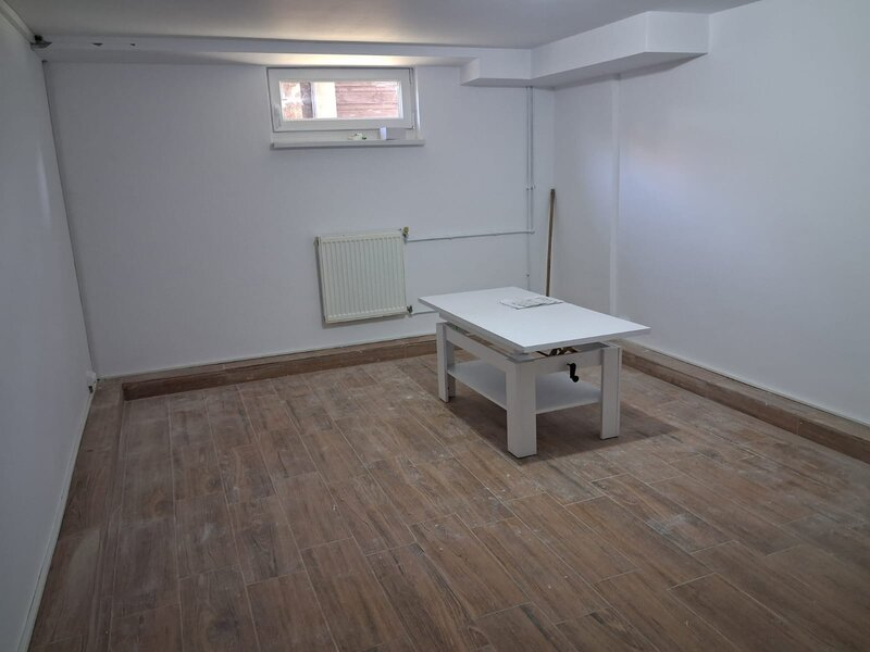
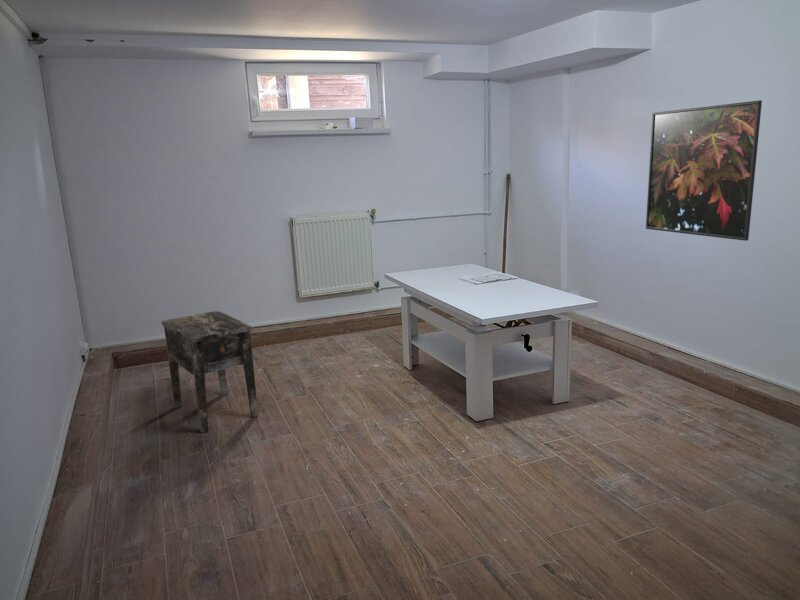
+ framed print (697, 172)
+ side table (210, 368)
